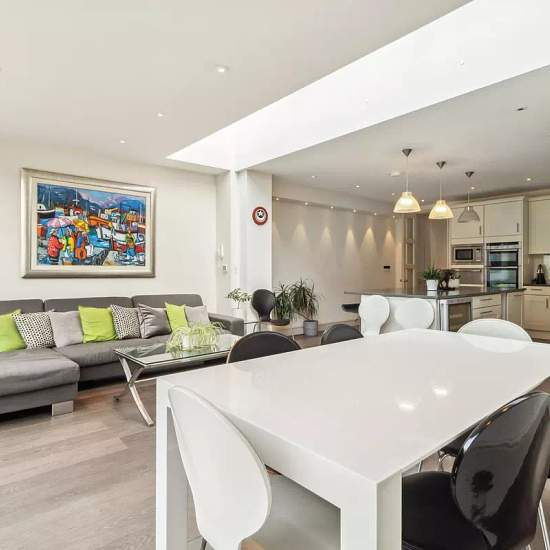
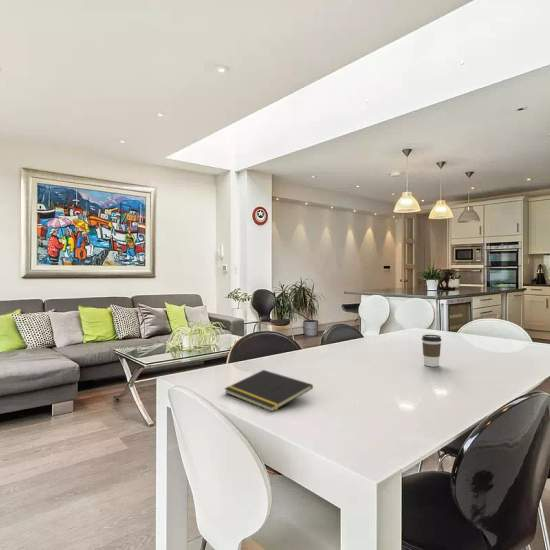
+ notepad (267, 388)
+ coffee cup (431, 350)
